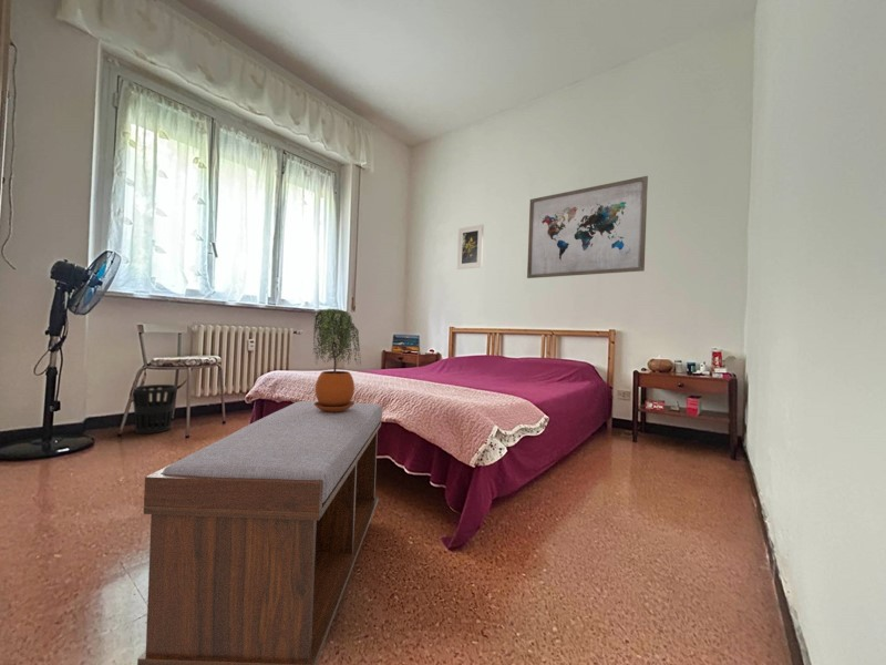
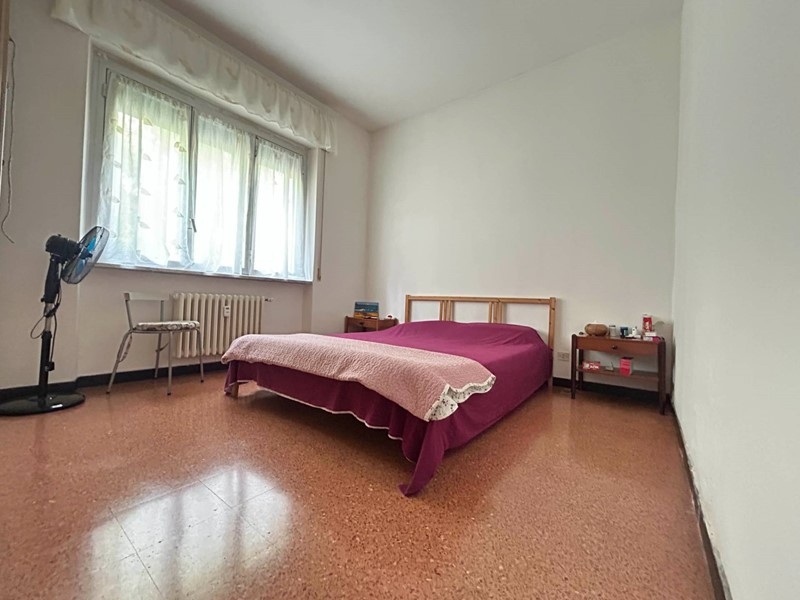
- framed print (470, 247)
- potted plant (337, 358)
- wall art (581, 232)
- wastebasket (154, 408)
- bench (302, 497)
